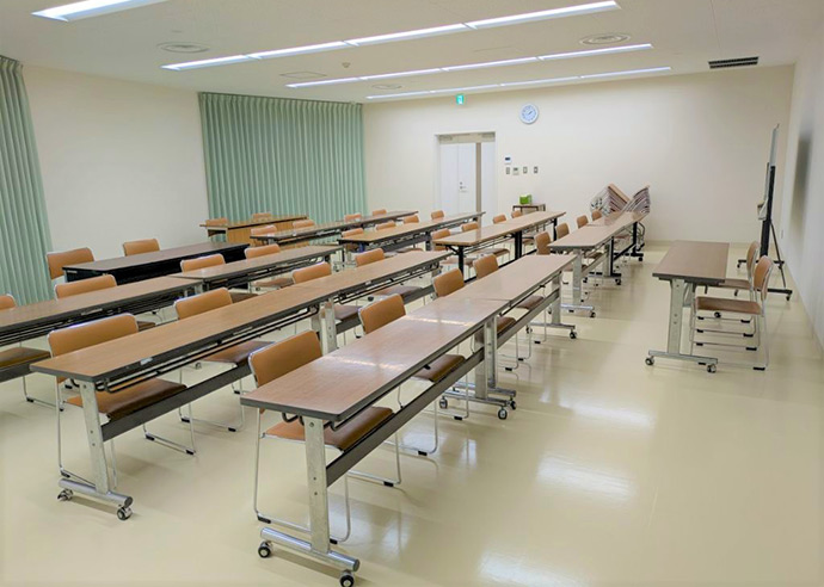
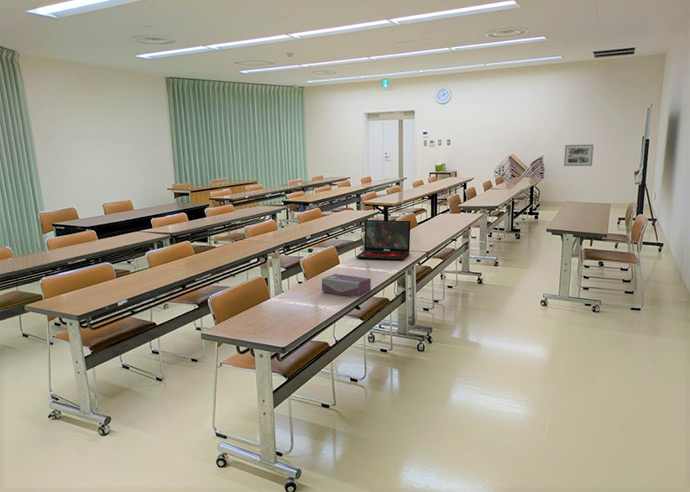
+ tissue box (346, 284)
+ laptop (383, 239)
+ wall art (578, 155)
